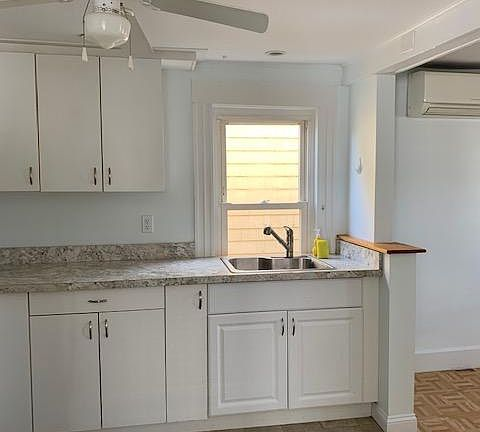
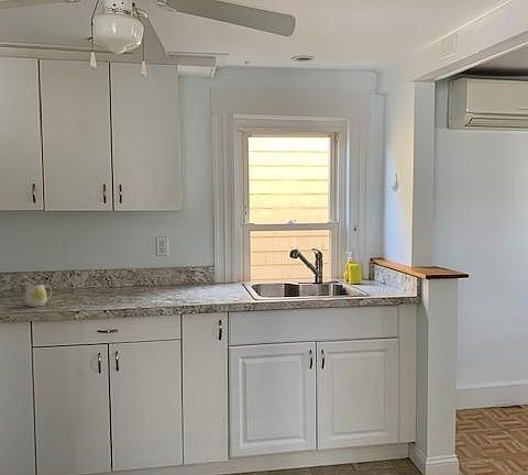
+ mug (38, 294)
